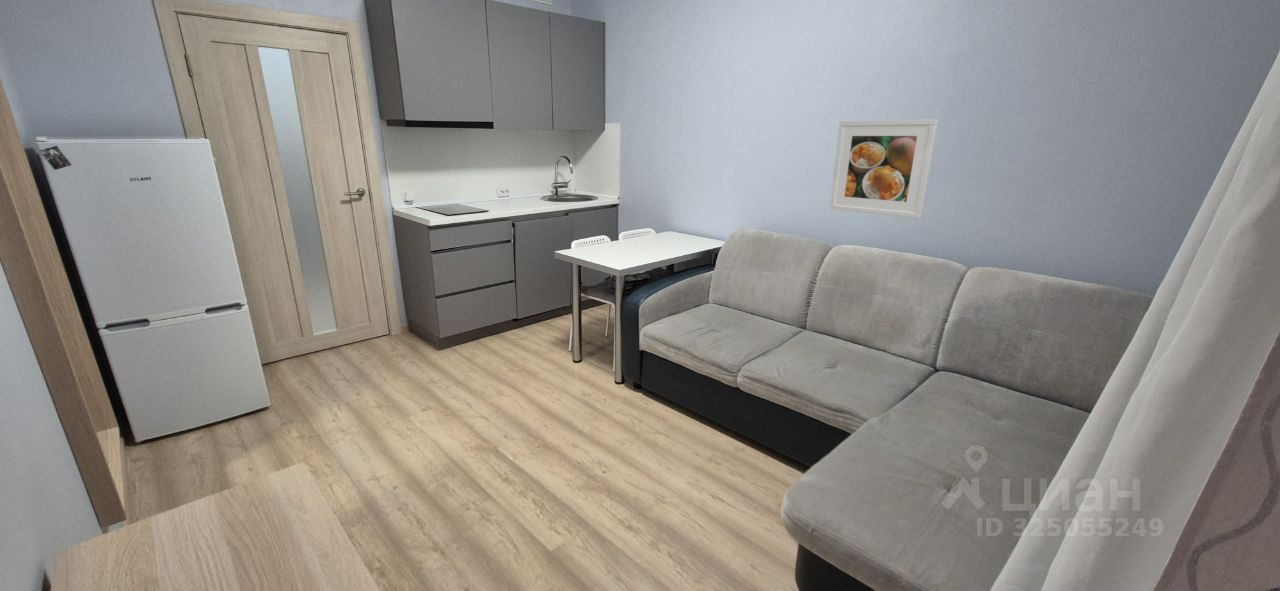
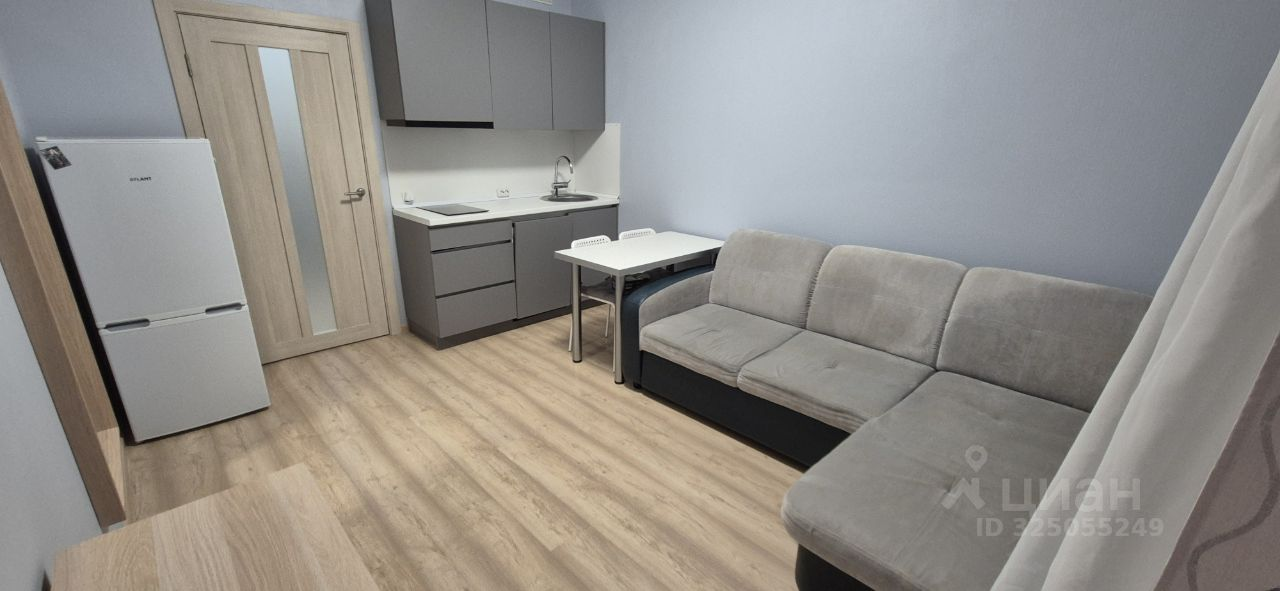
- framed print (879, 168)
